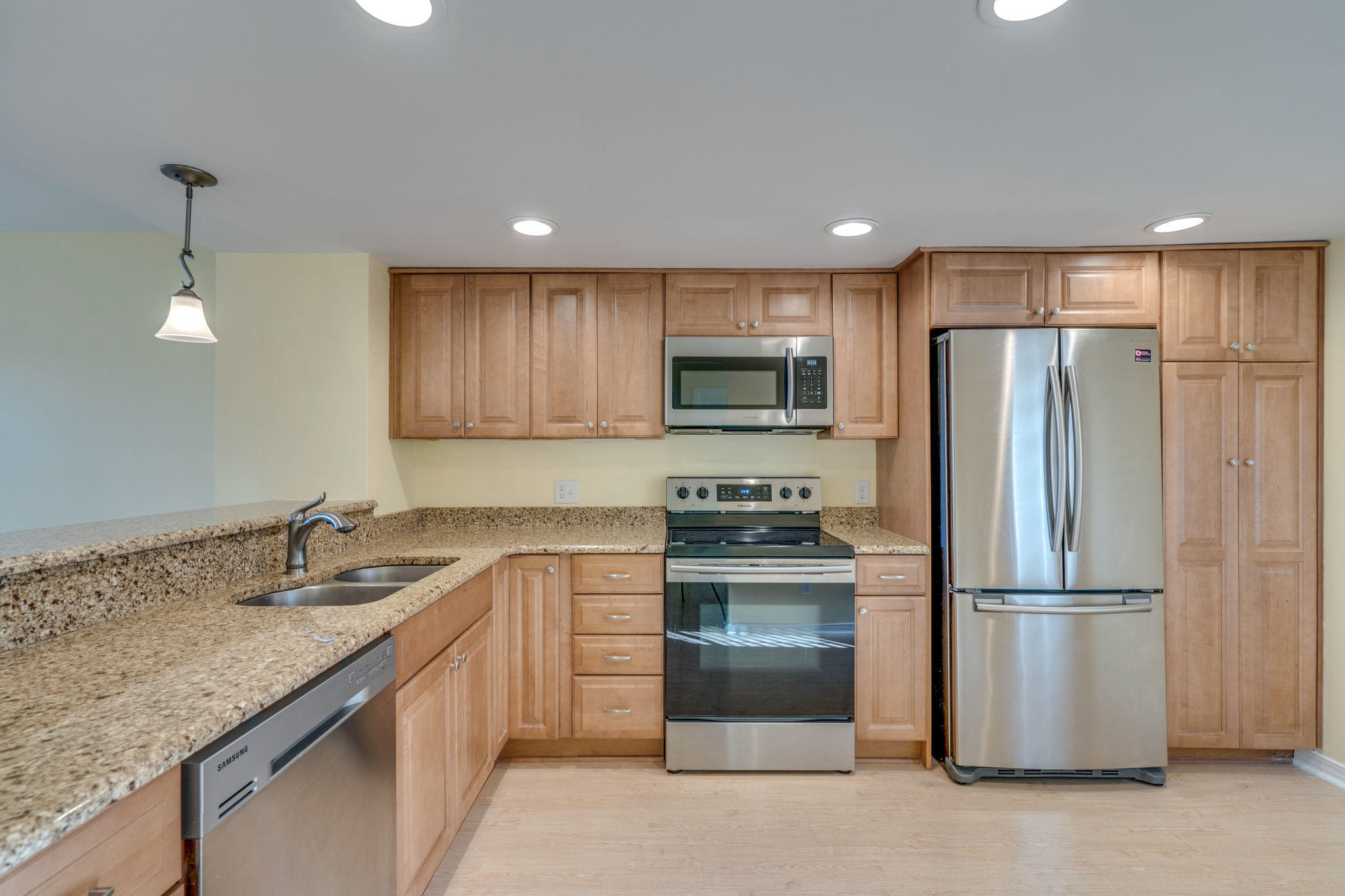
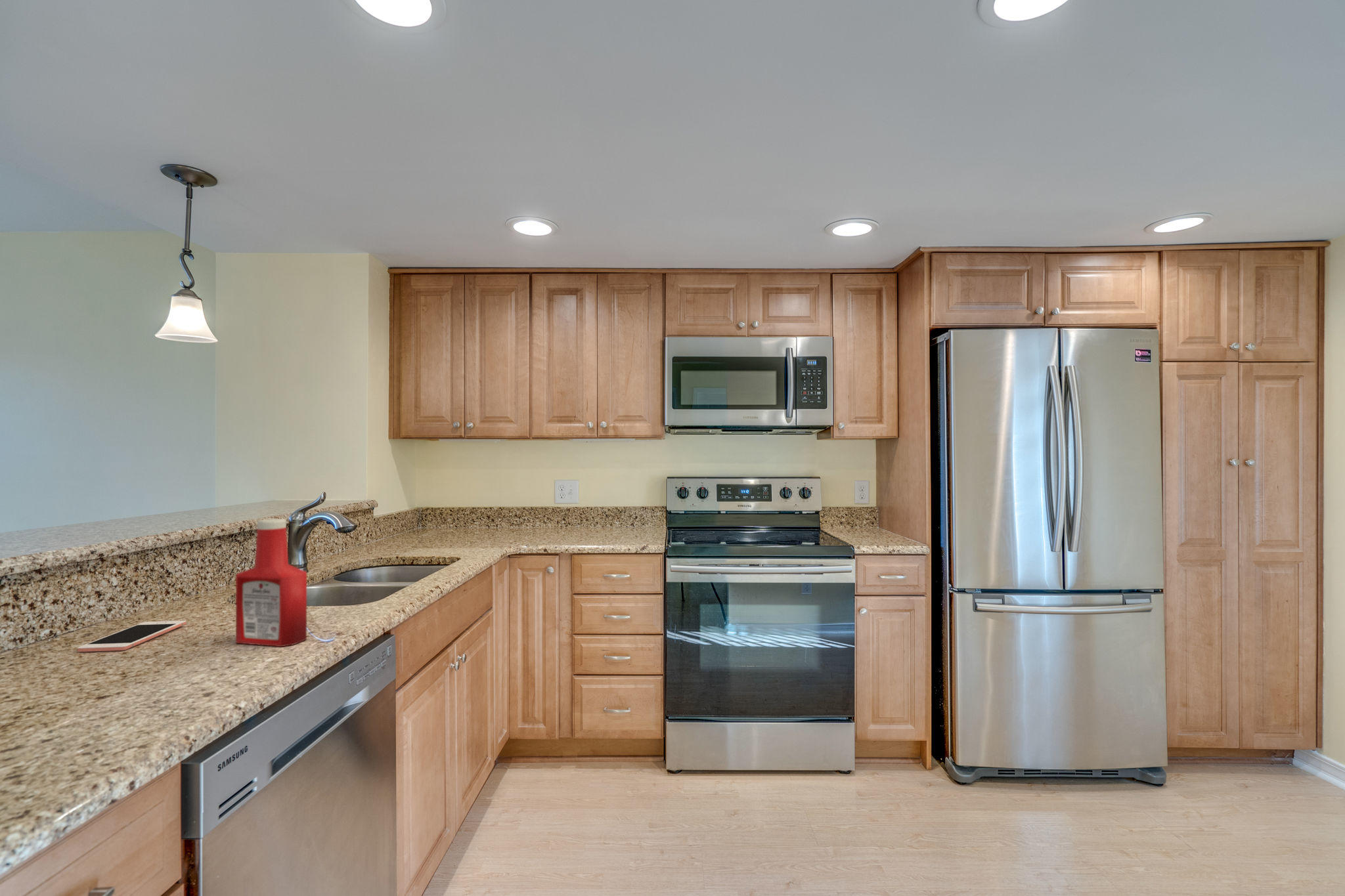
+ soap bottle (271, 580)
+ cell phone (135, 635)
